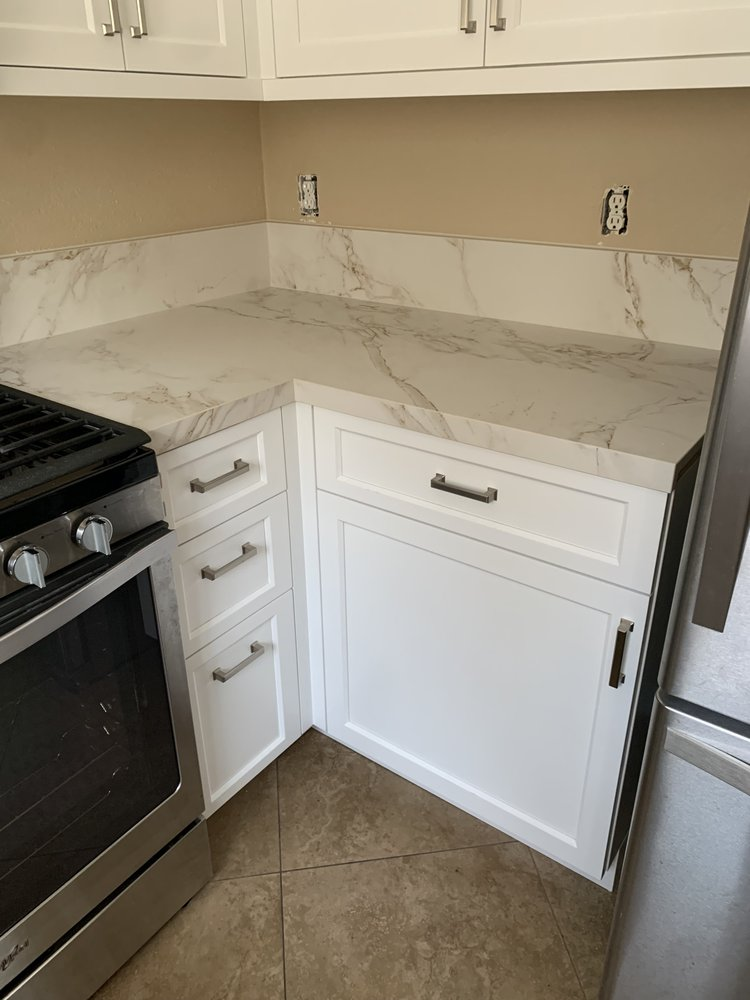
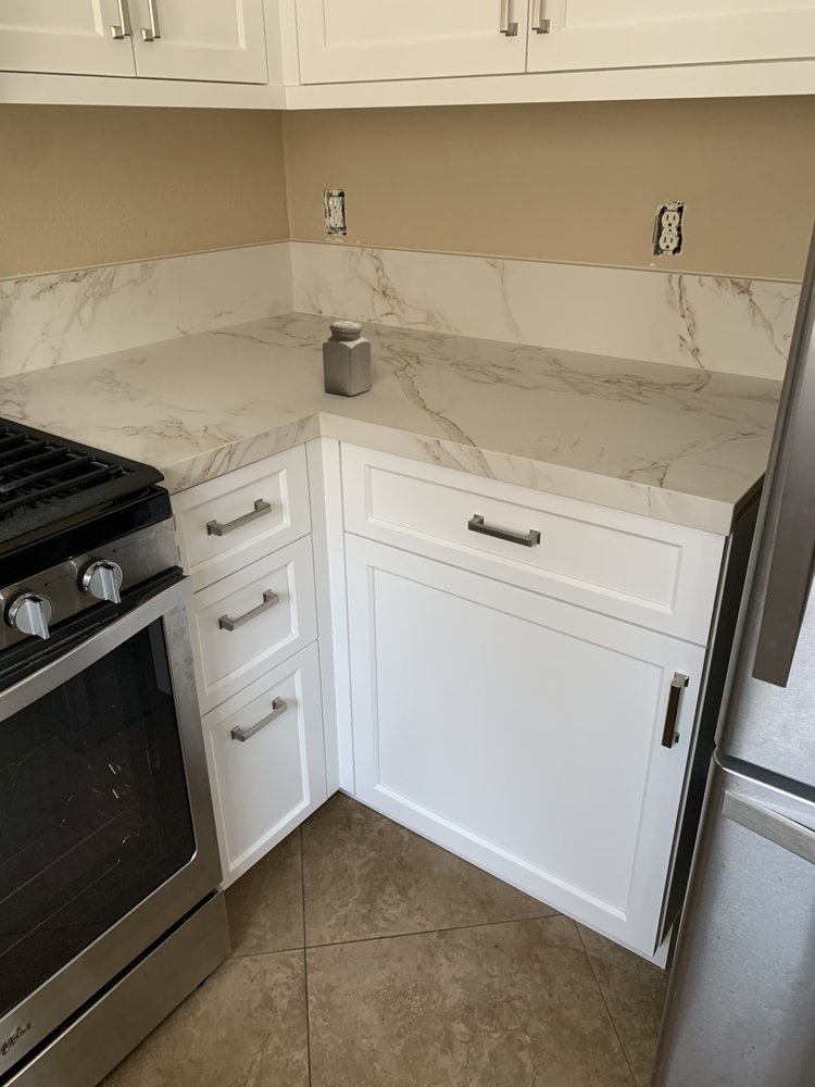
+ salt shaker (347, 357)
